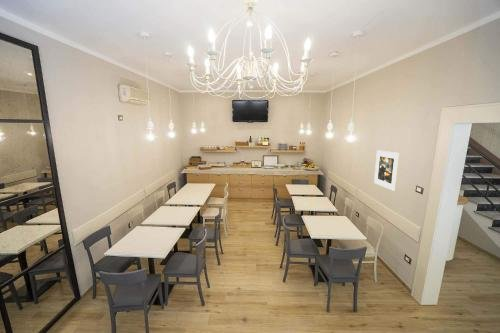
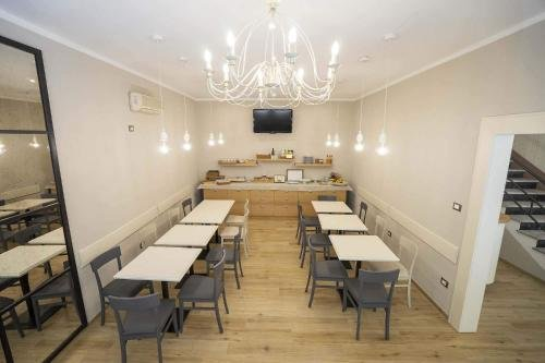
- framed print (385, 169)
